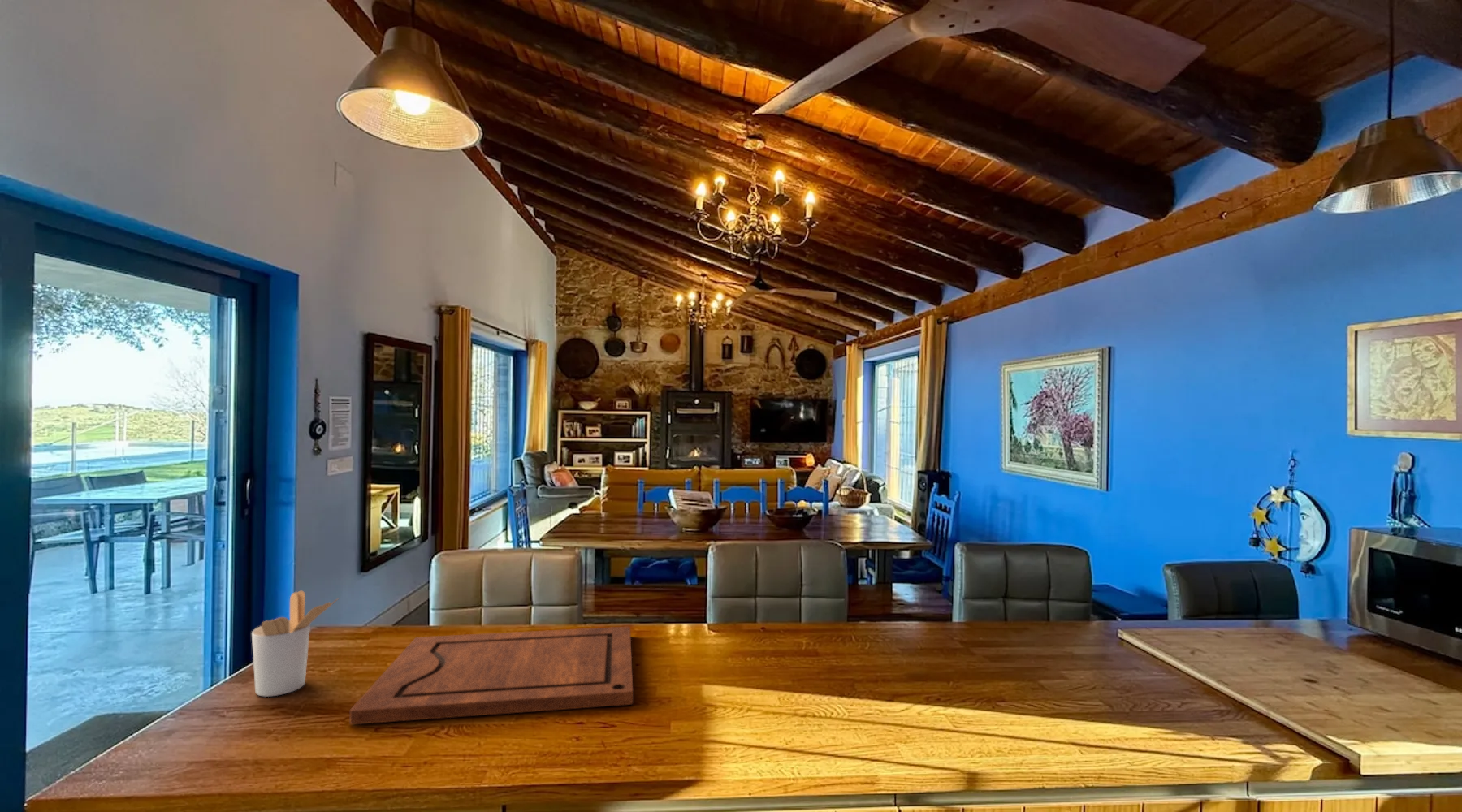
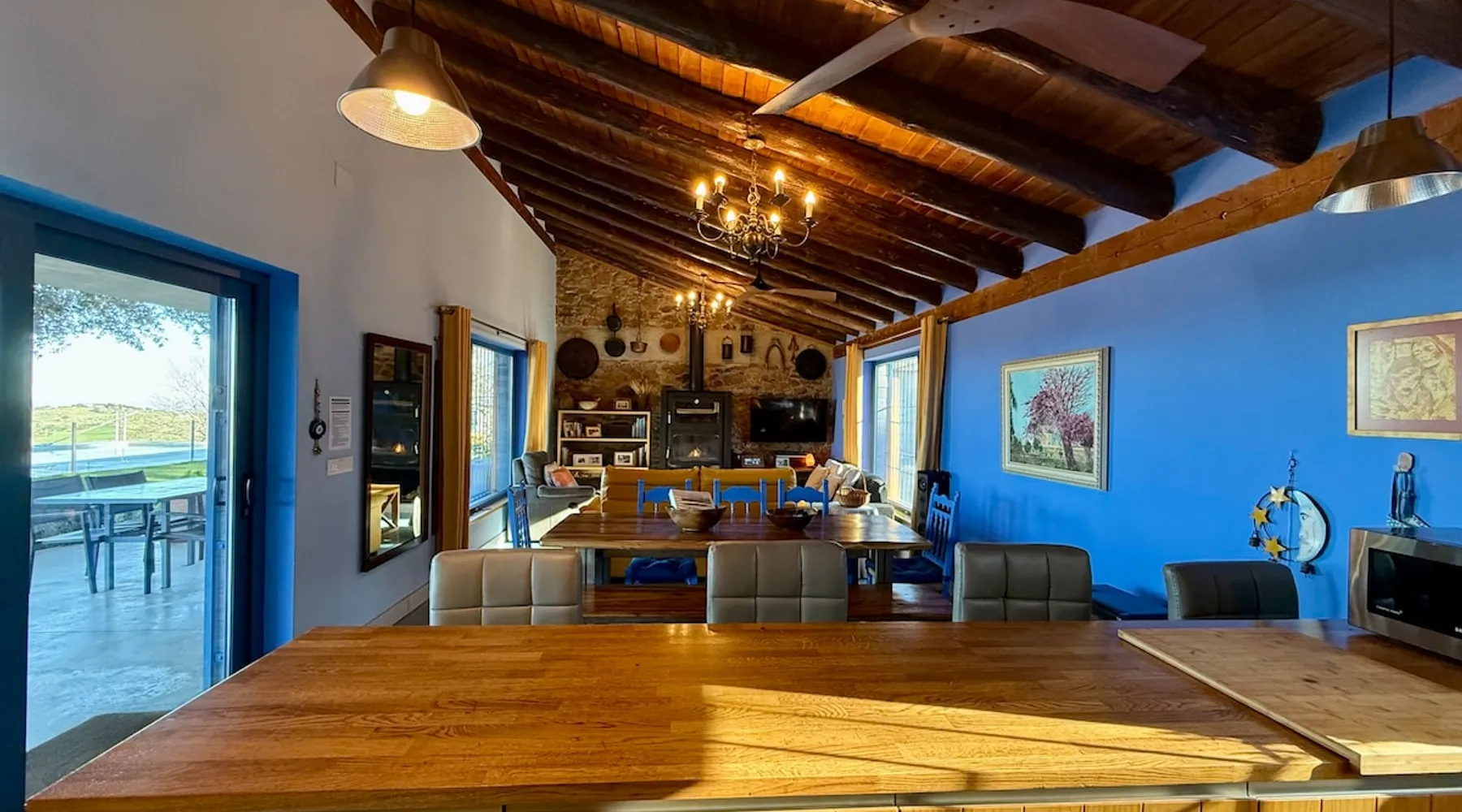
- cutting board (513, 667)
- utensil holder (295, 642)
